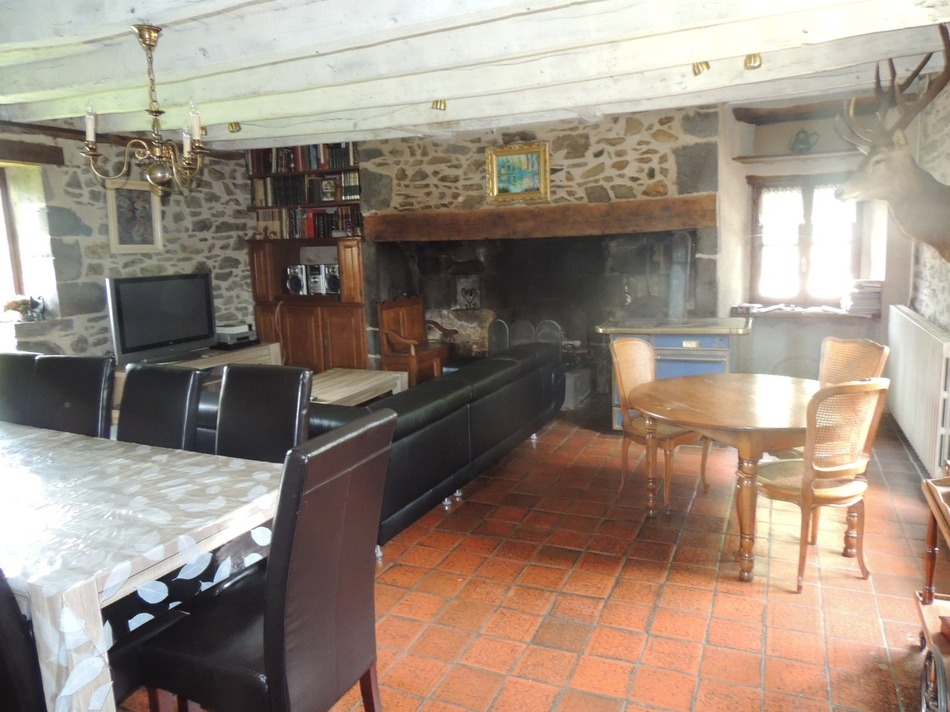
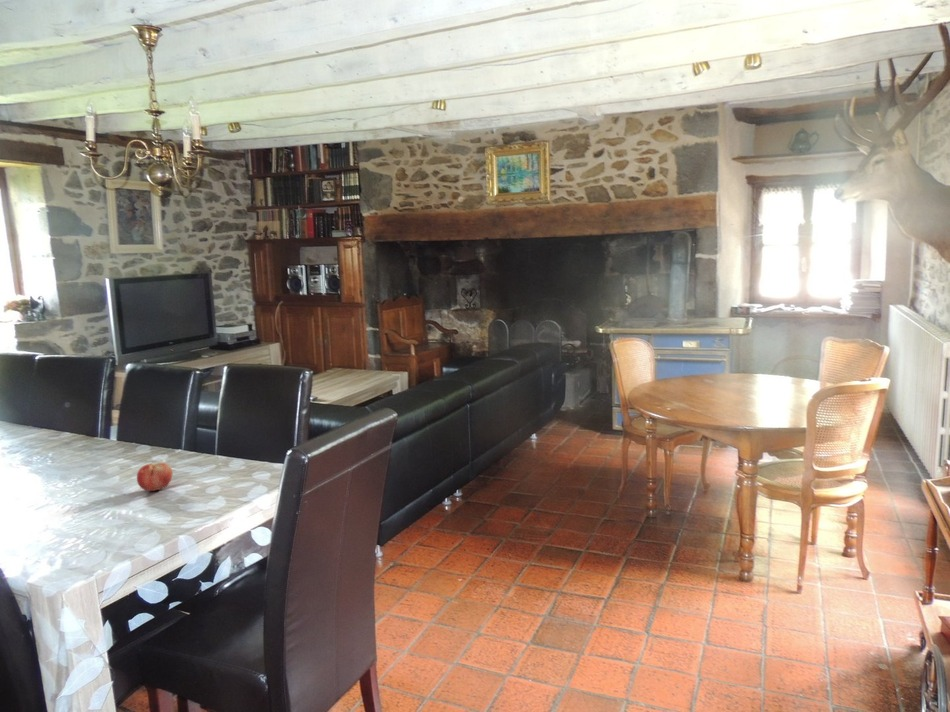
+ fruit (154, 476)
